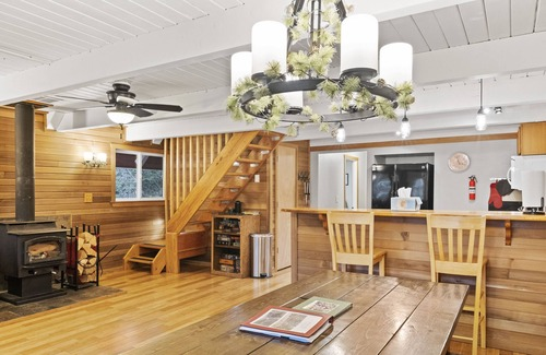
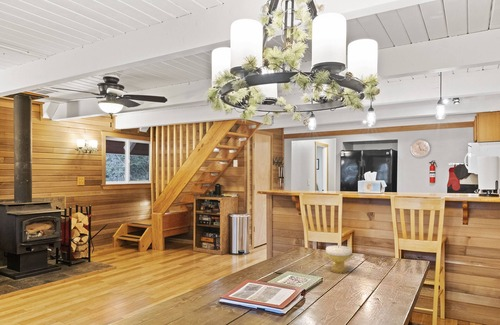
+ candle holder (338, 258)
